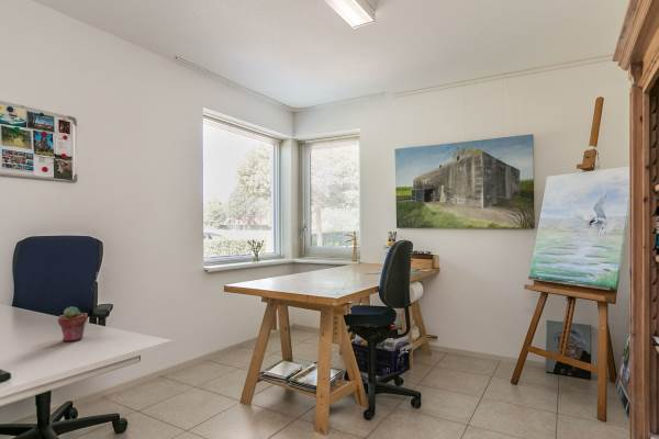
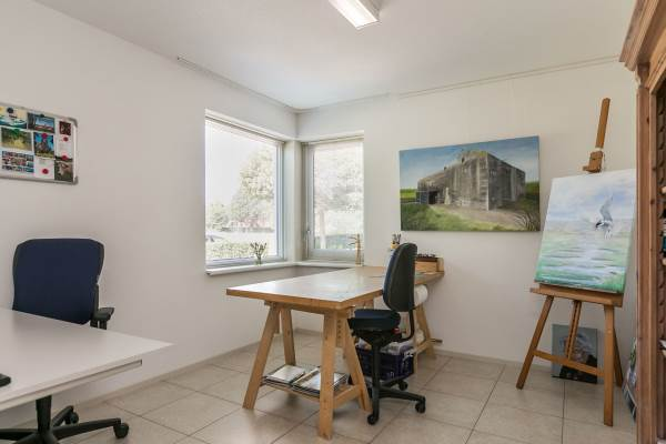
- potted succulent (72, 323)
